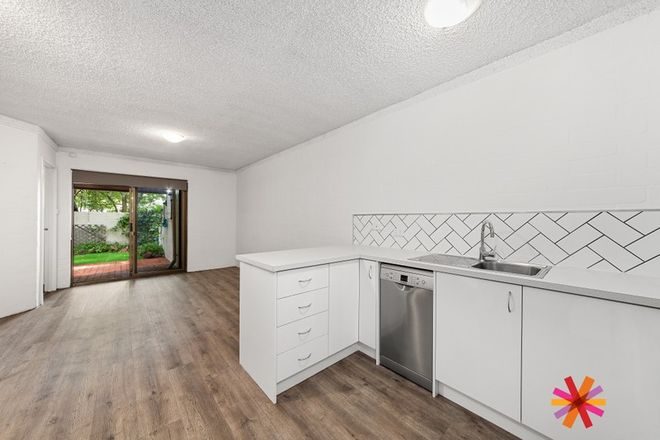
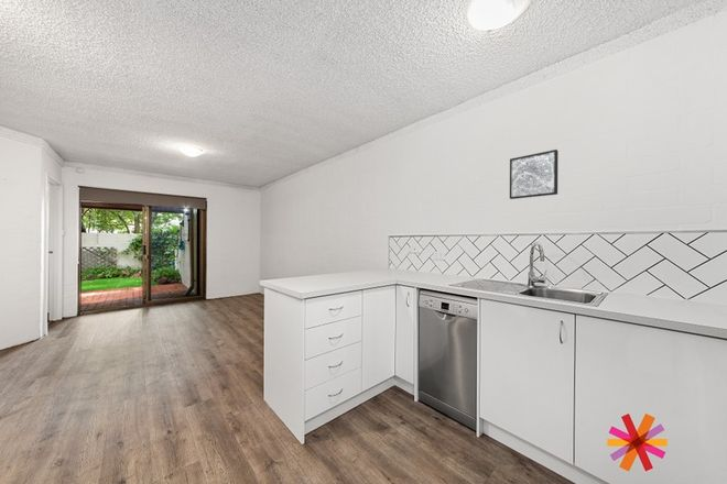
+ wall art (532, 175)
